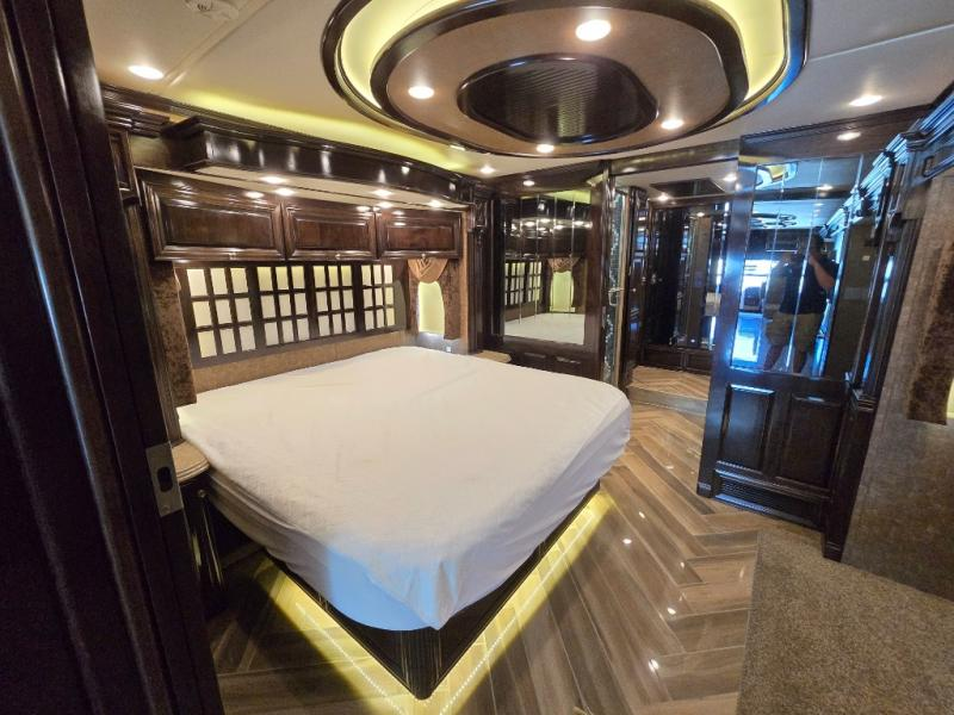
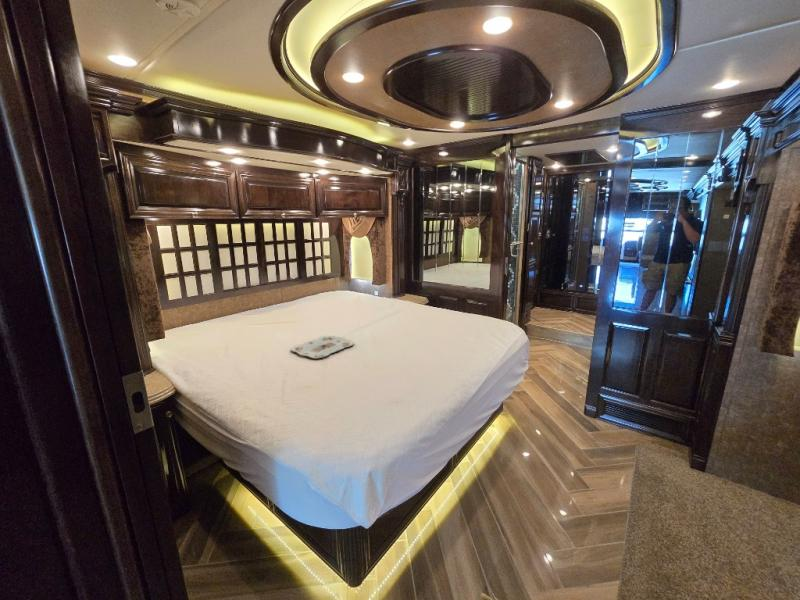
+ serving tray (323, 346)
